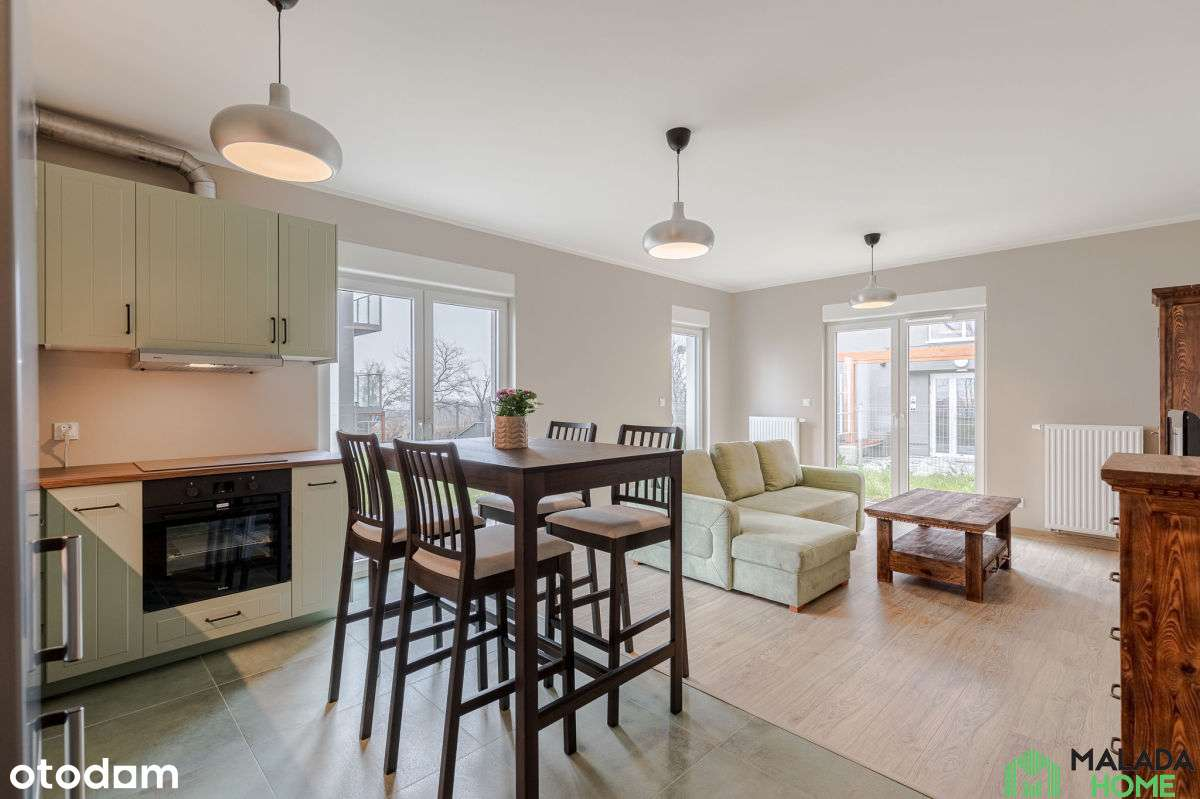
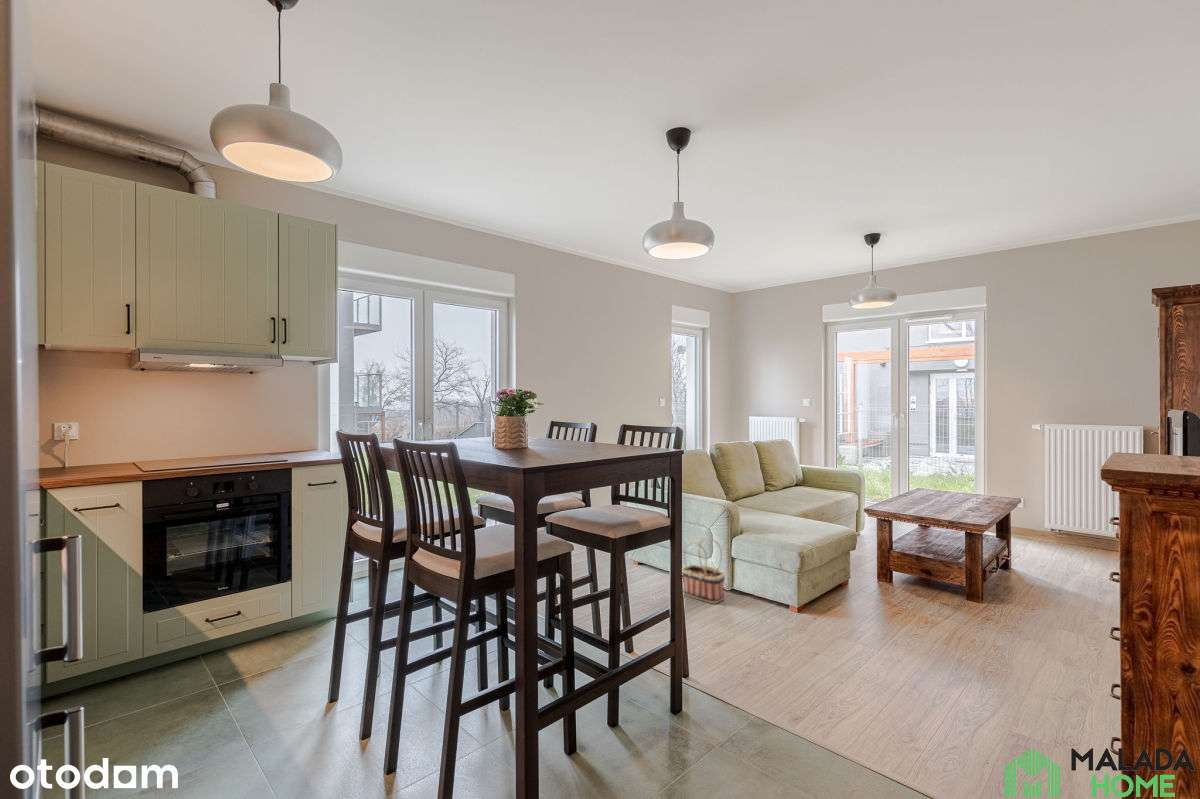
+ basket (703, 568)
